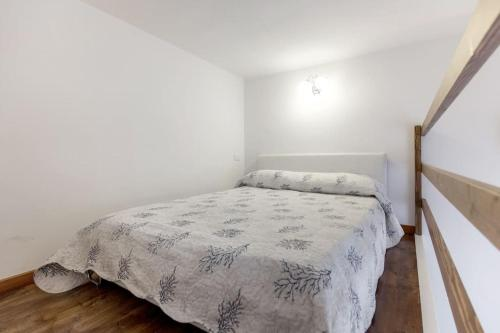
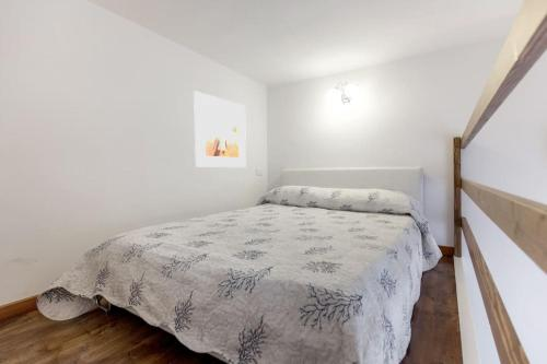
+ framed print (222, 133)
